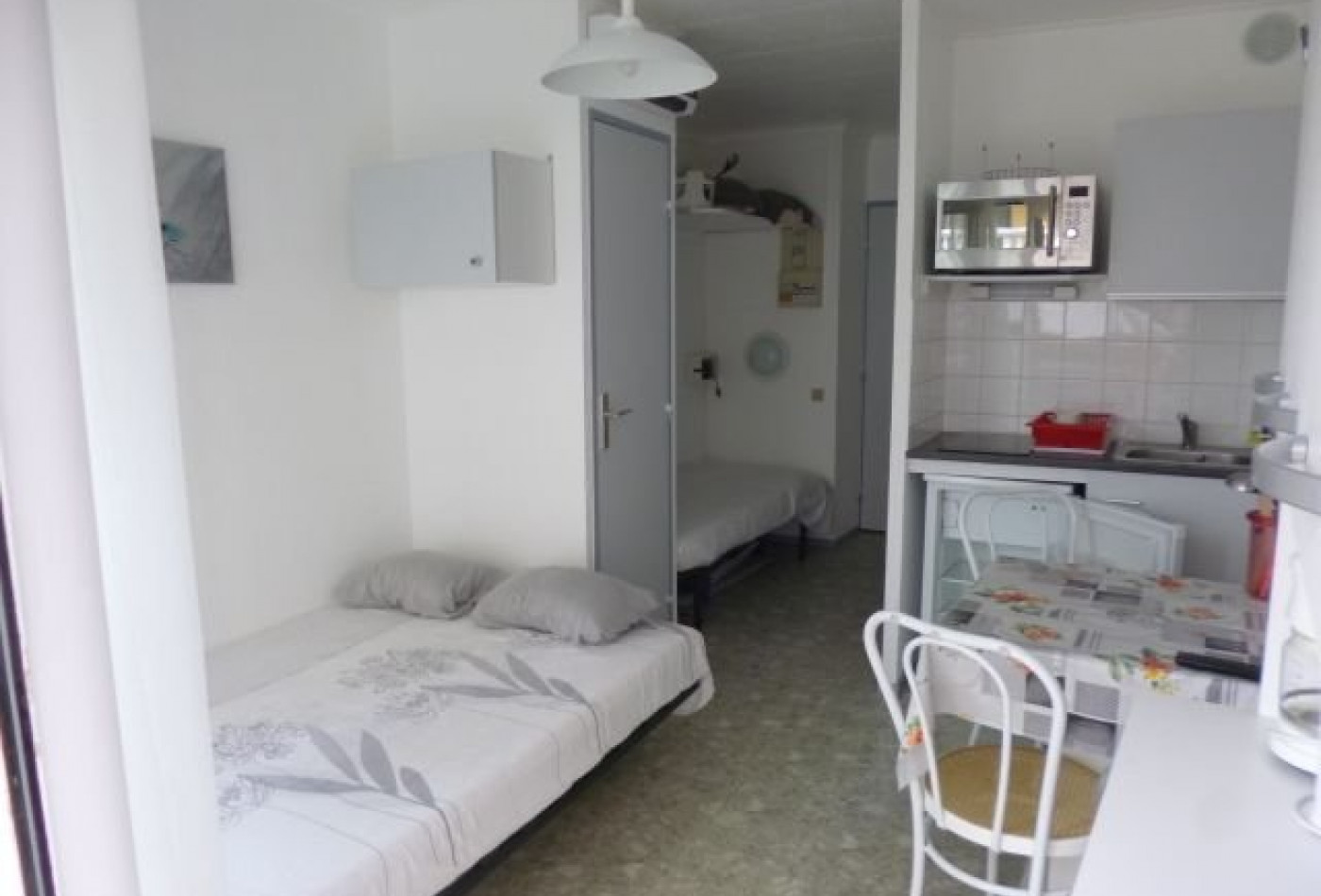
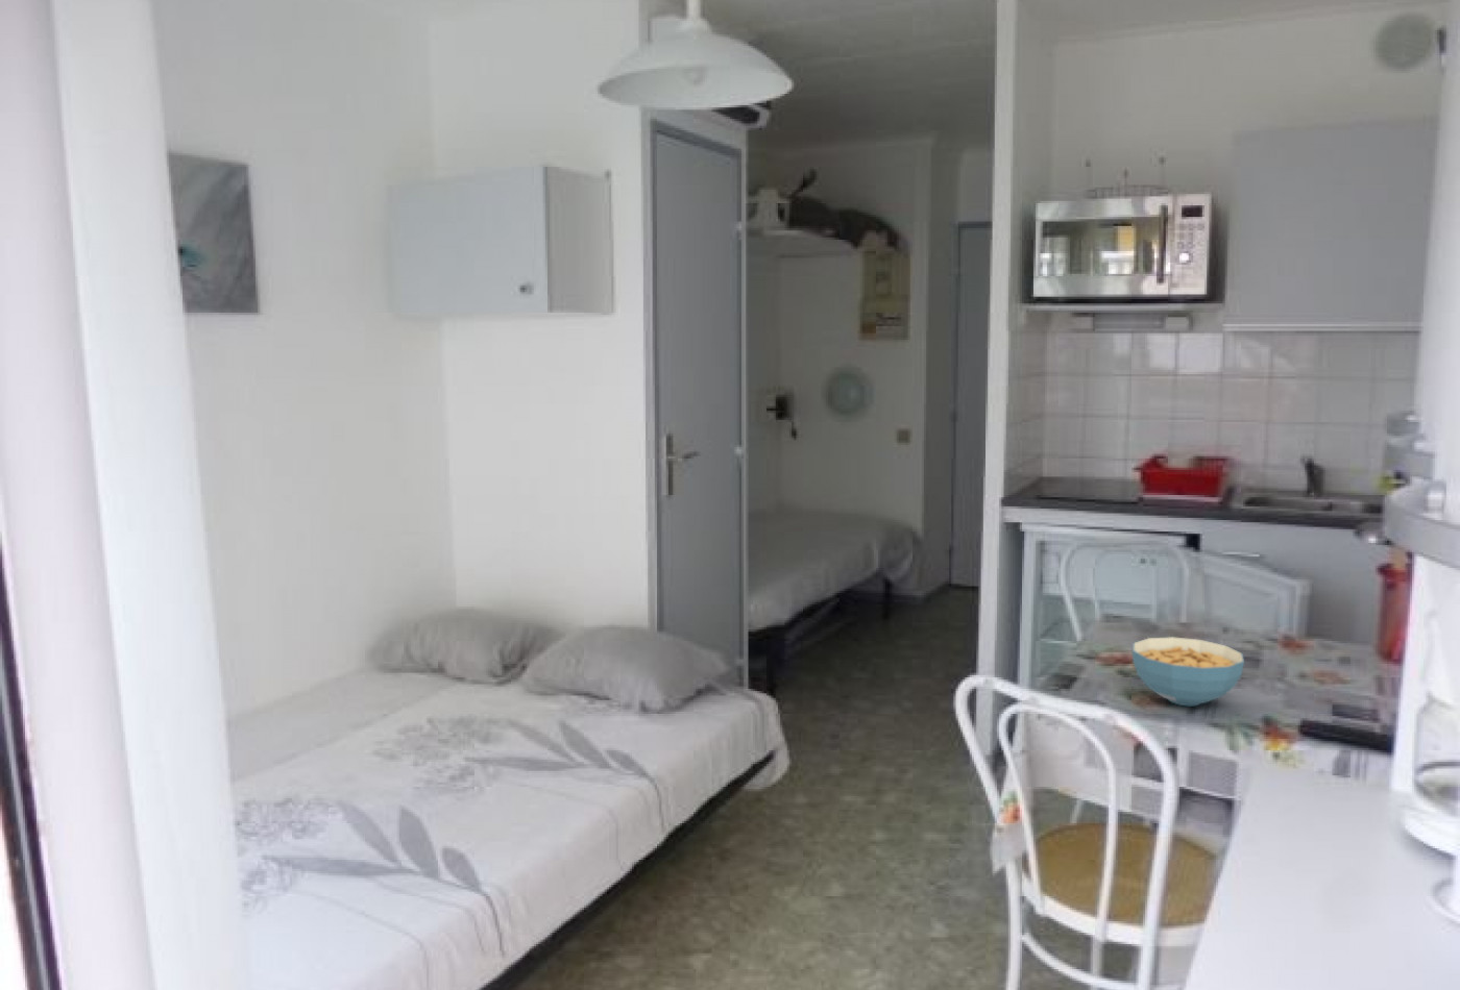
+ cereal bowl (1185, 675)
